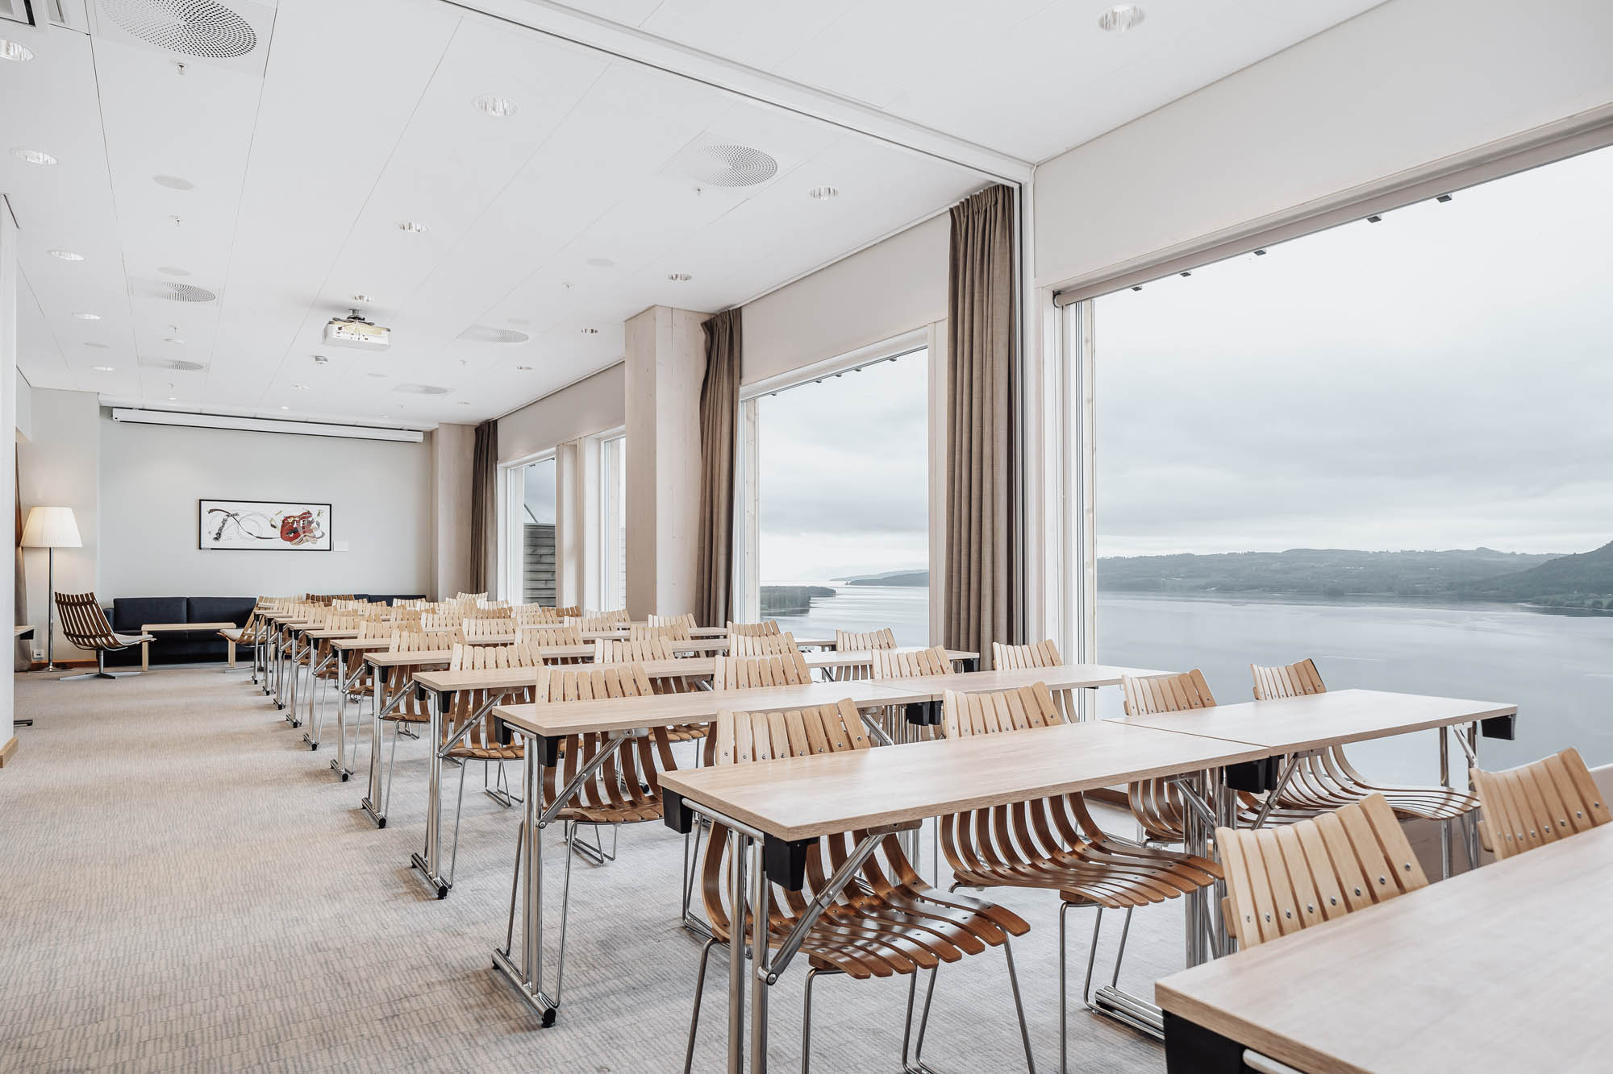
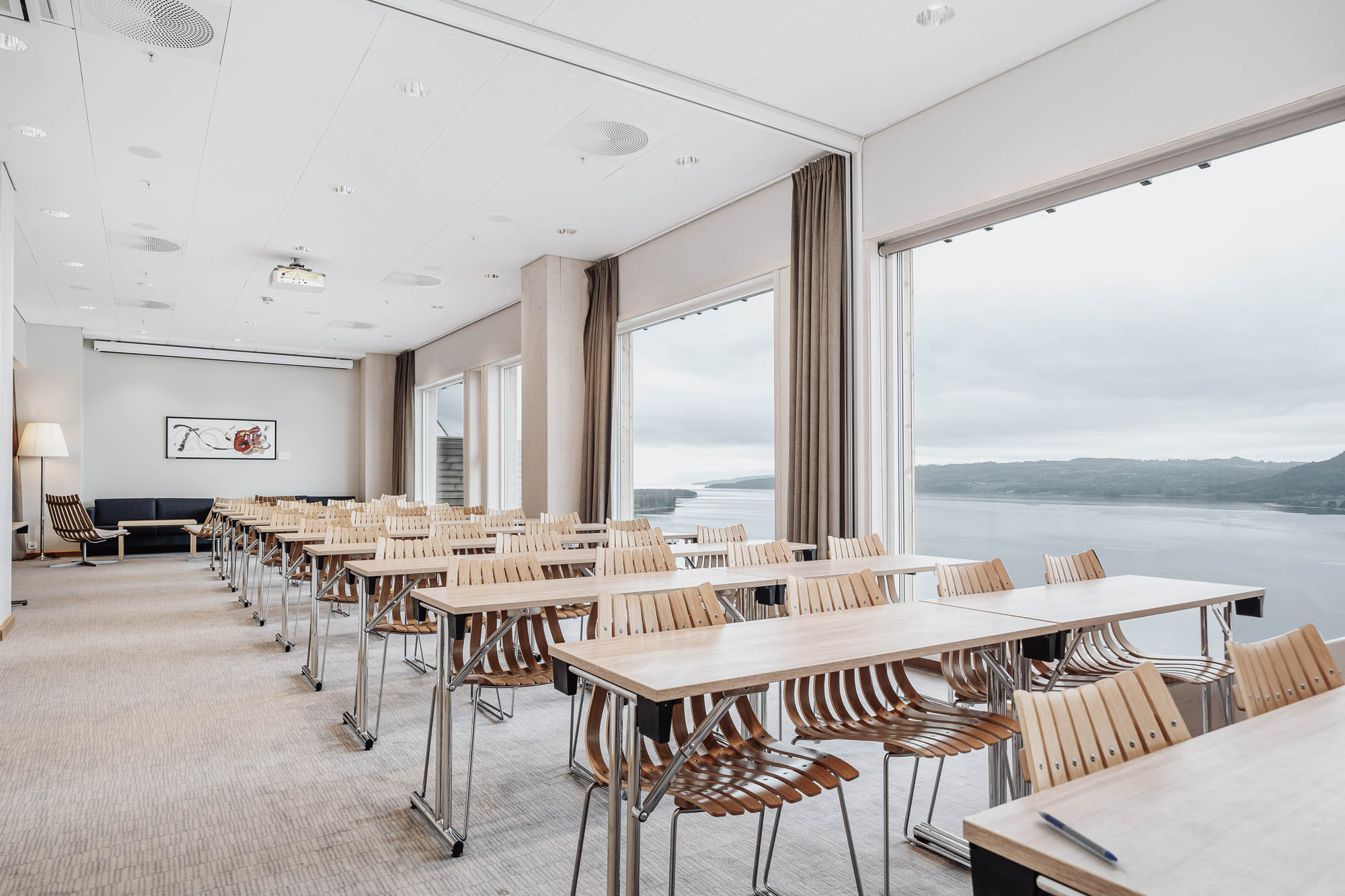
+ pen (1073, 833)
